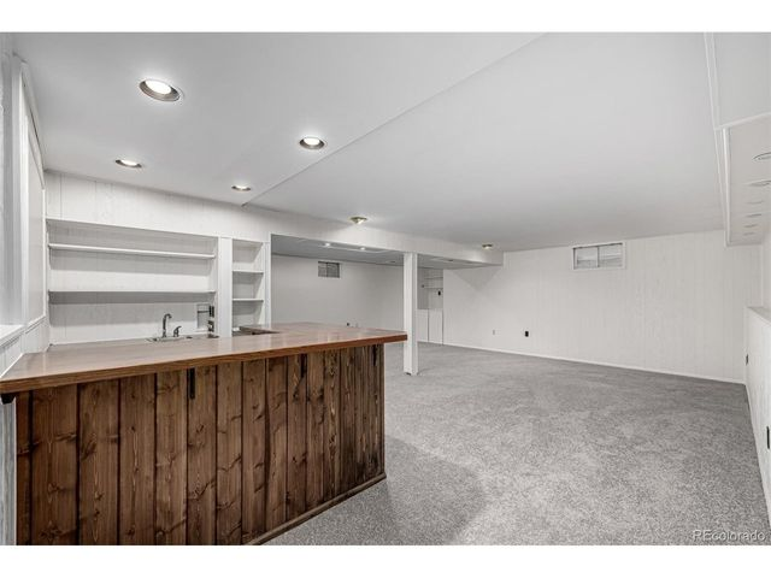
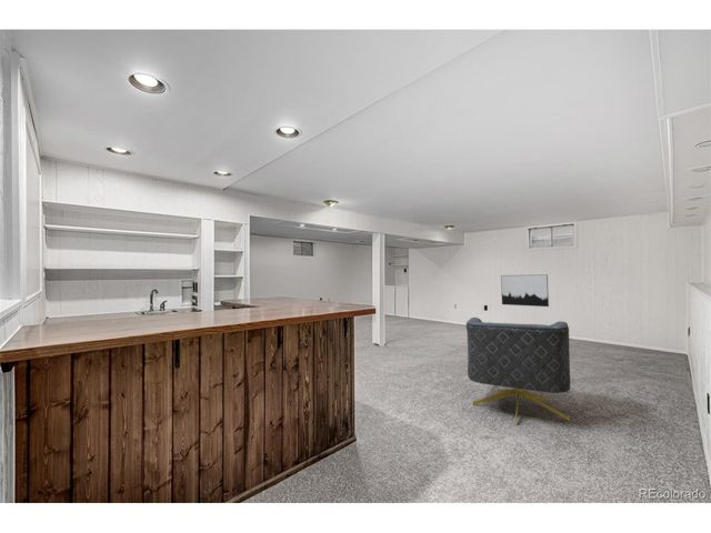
+ armchair (515, 363)
+ wall art (523, 290)
